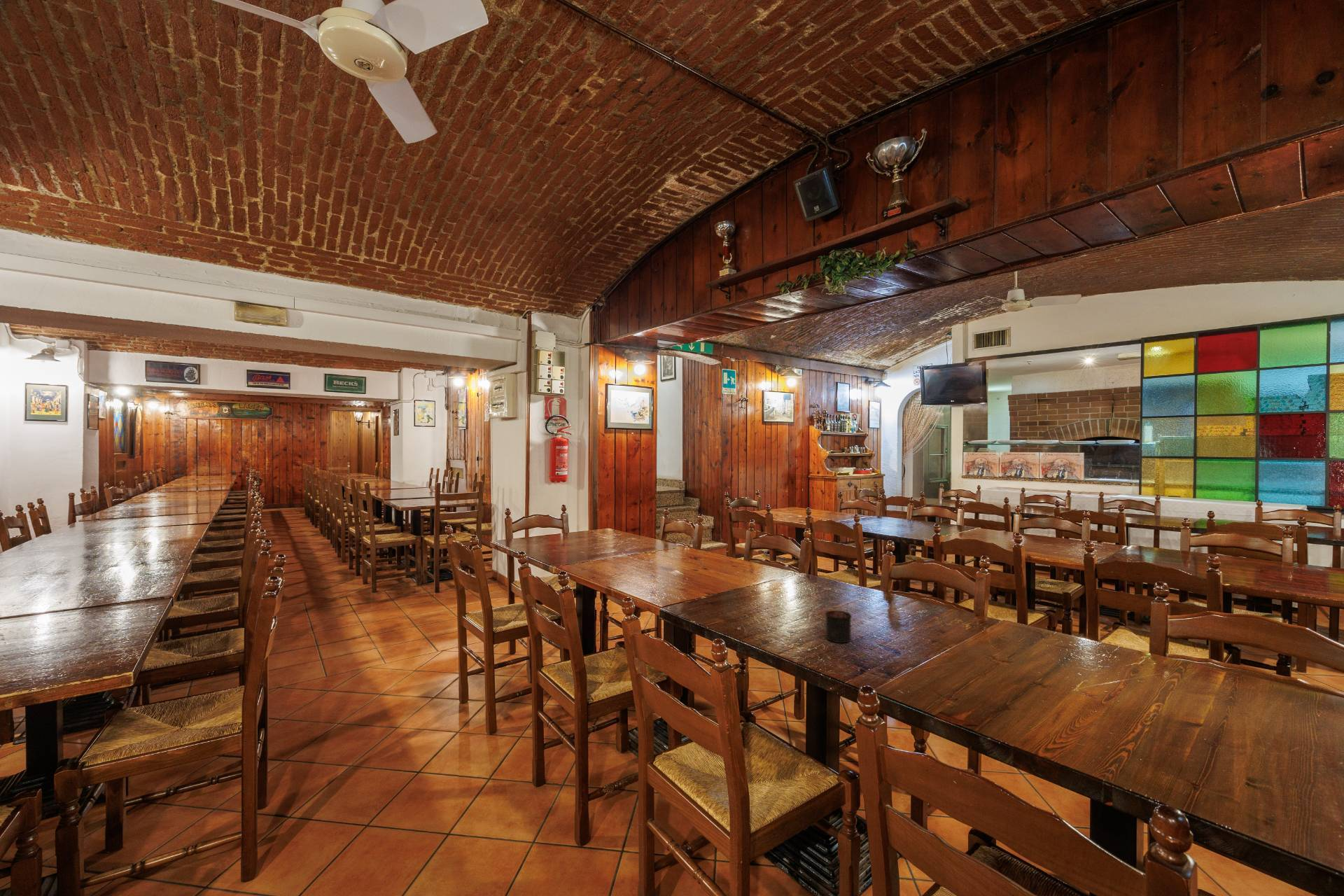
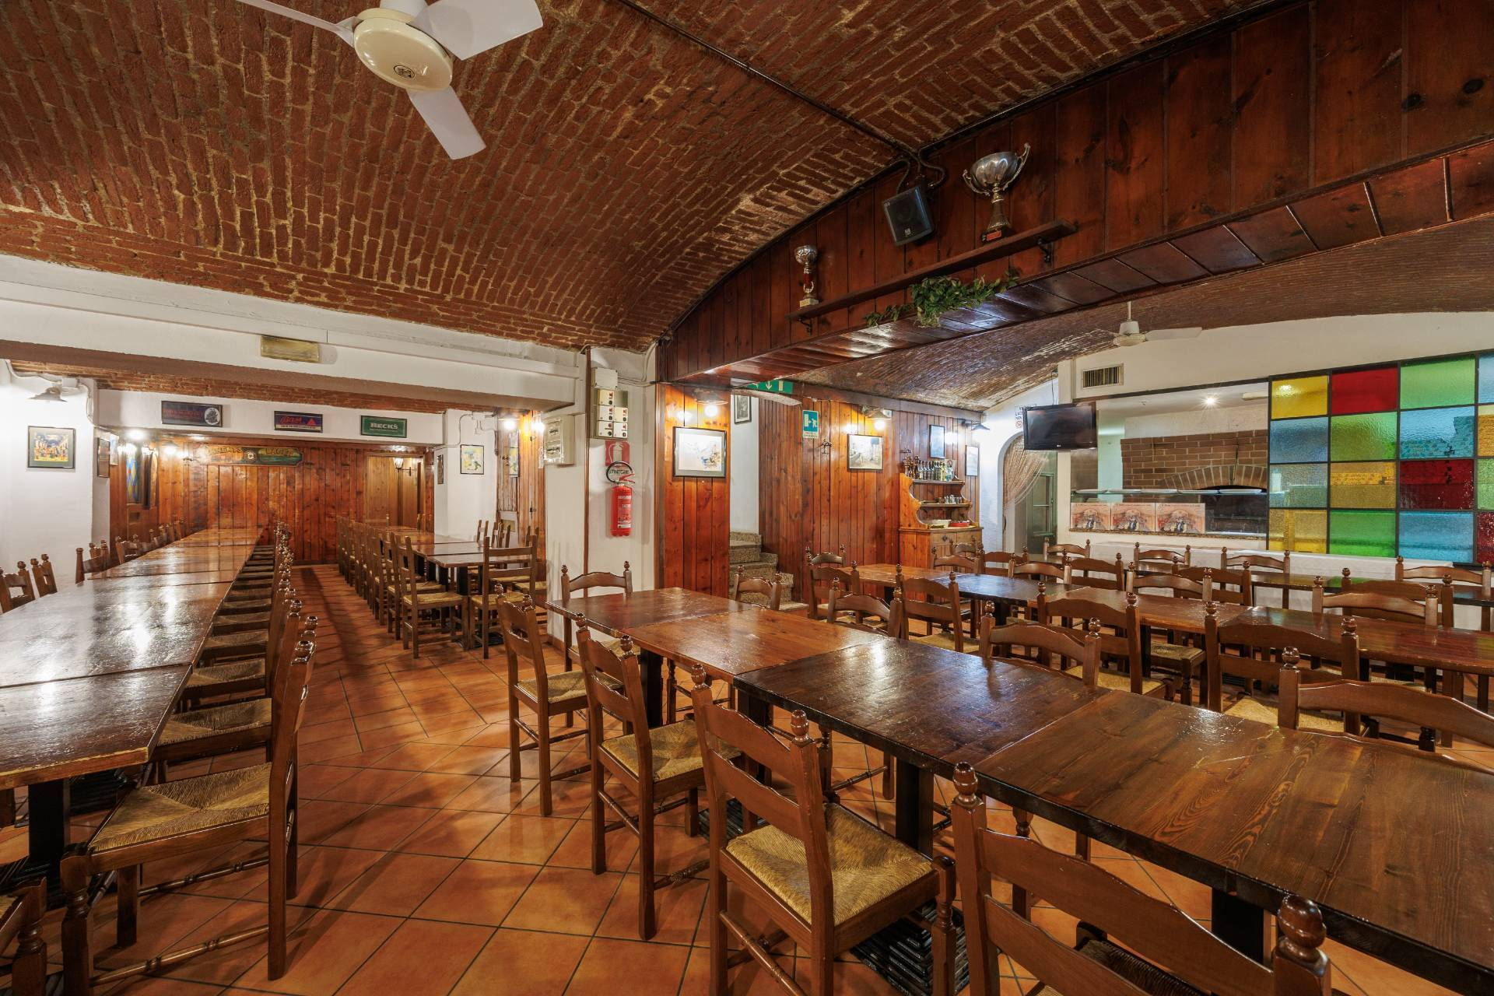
- candle (838, 620)
